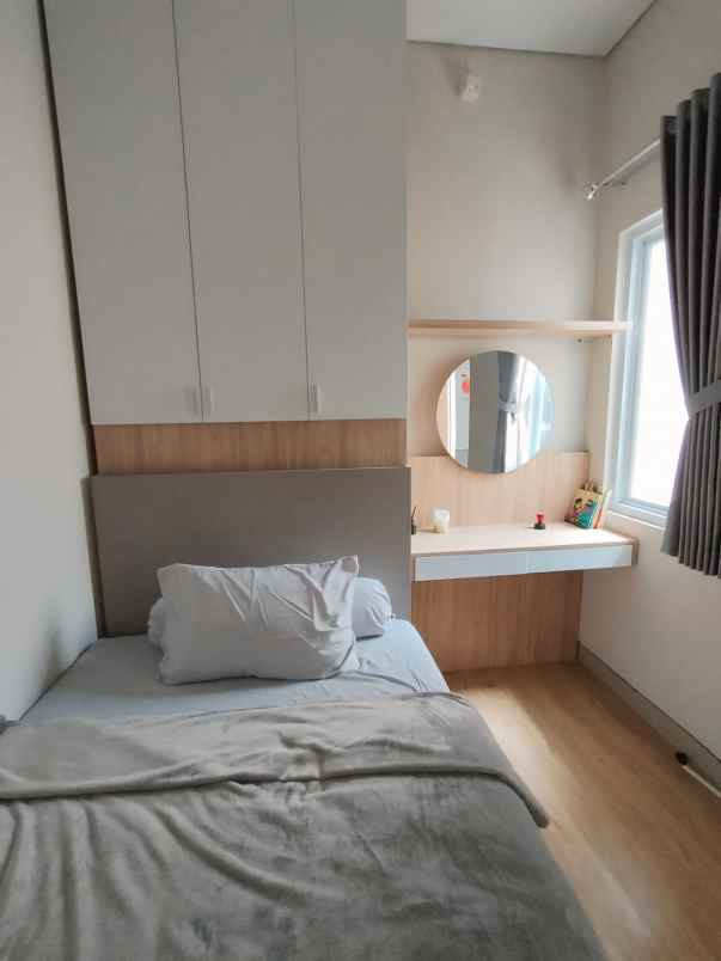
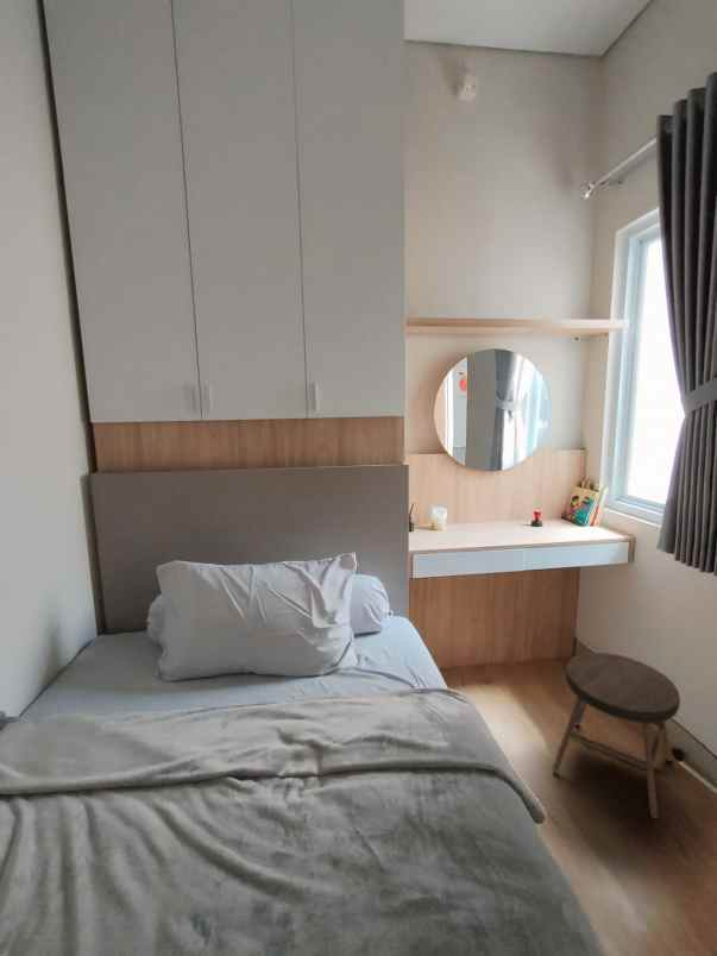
+ stool (617, 717)
